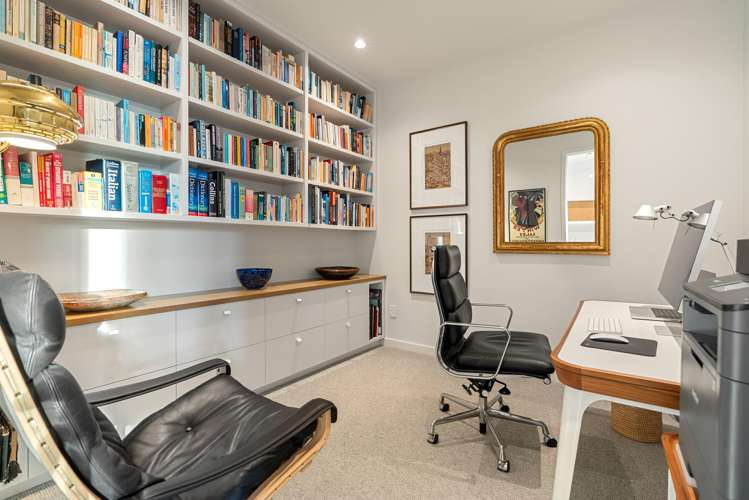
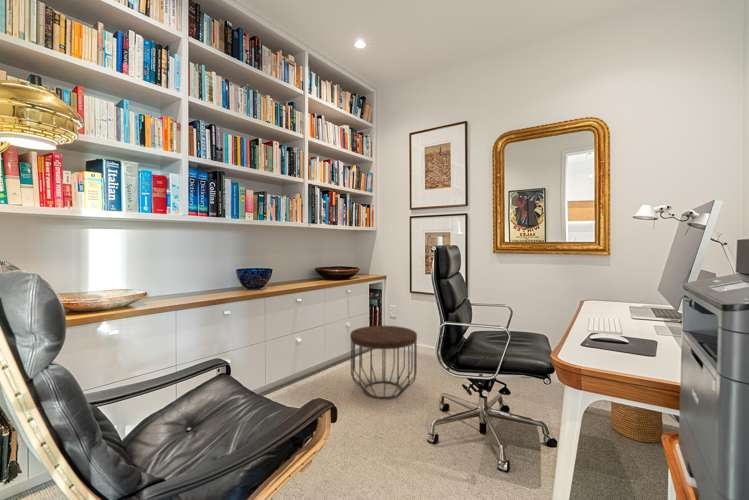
+ side table (384, 361)
